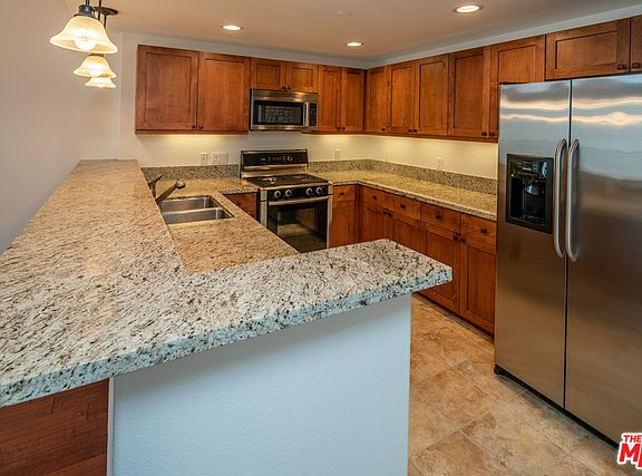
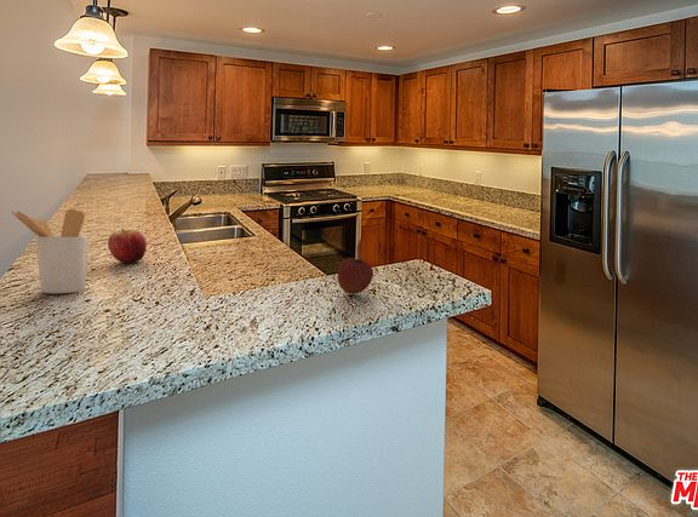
+ utensil holder (50, 251)
+ apple (127, 245)
+ fruit (355, 276)
